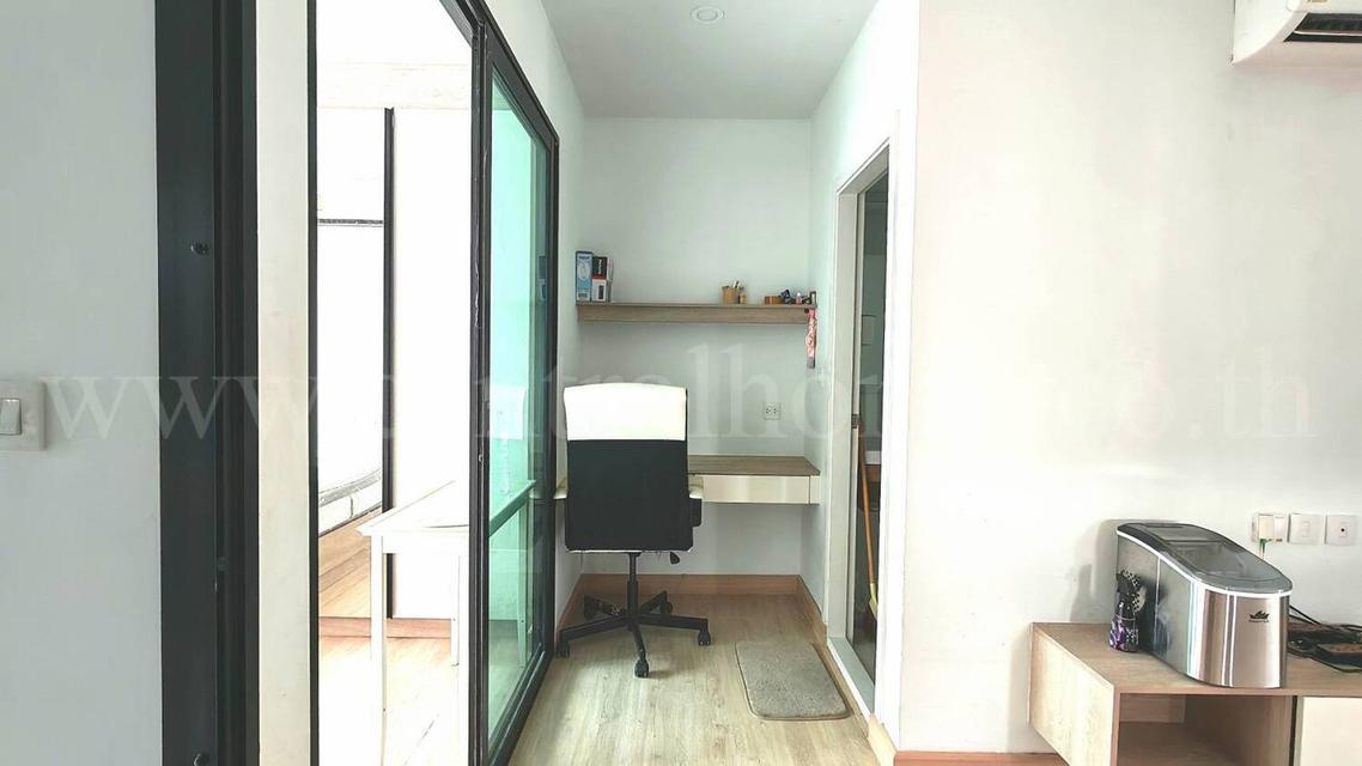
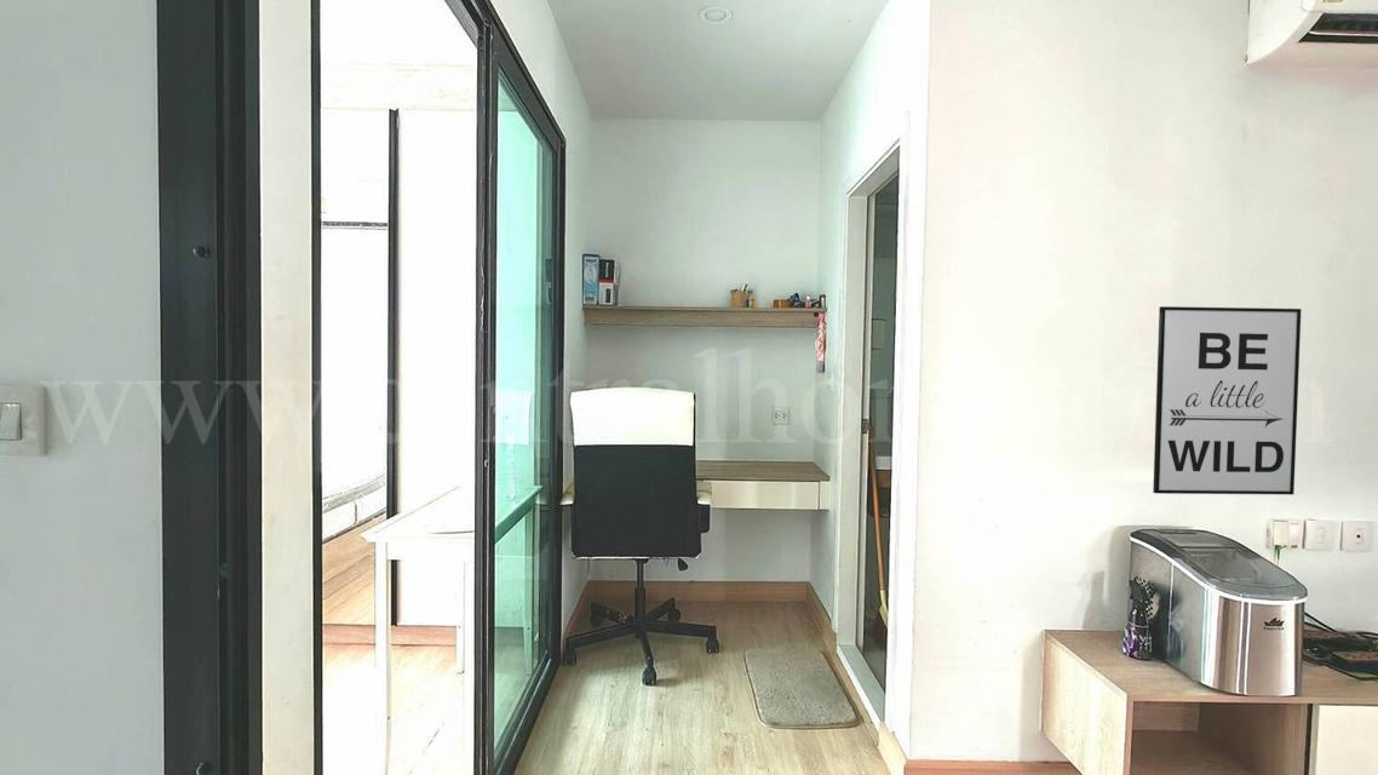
+ wall art (1227, 401)
